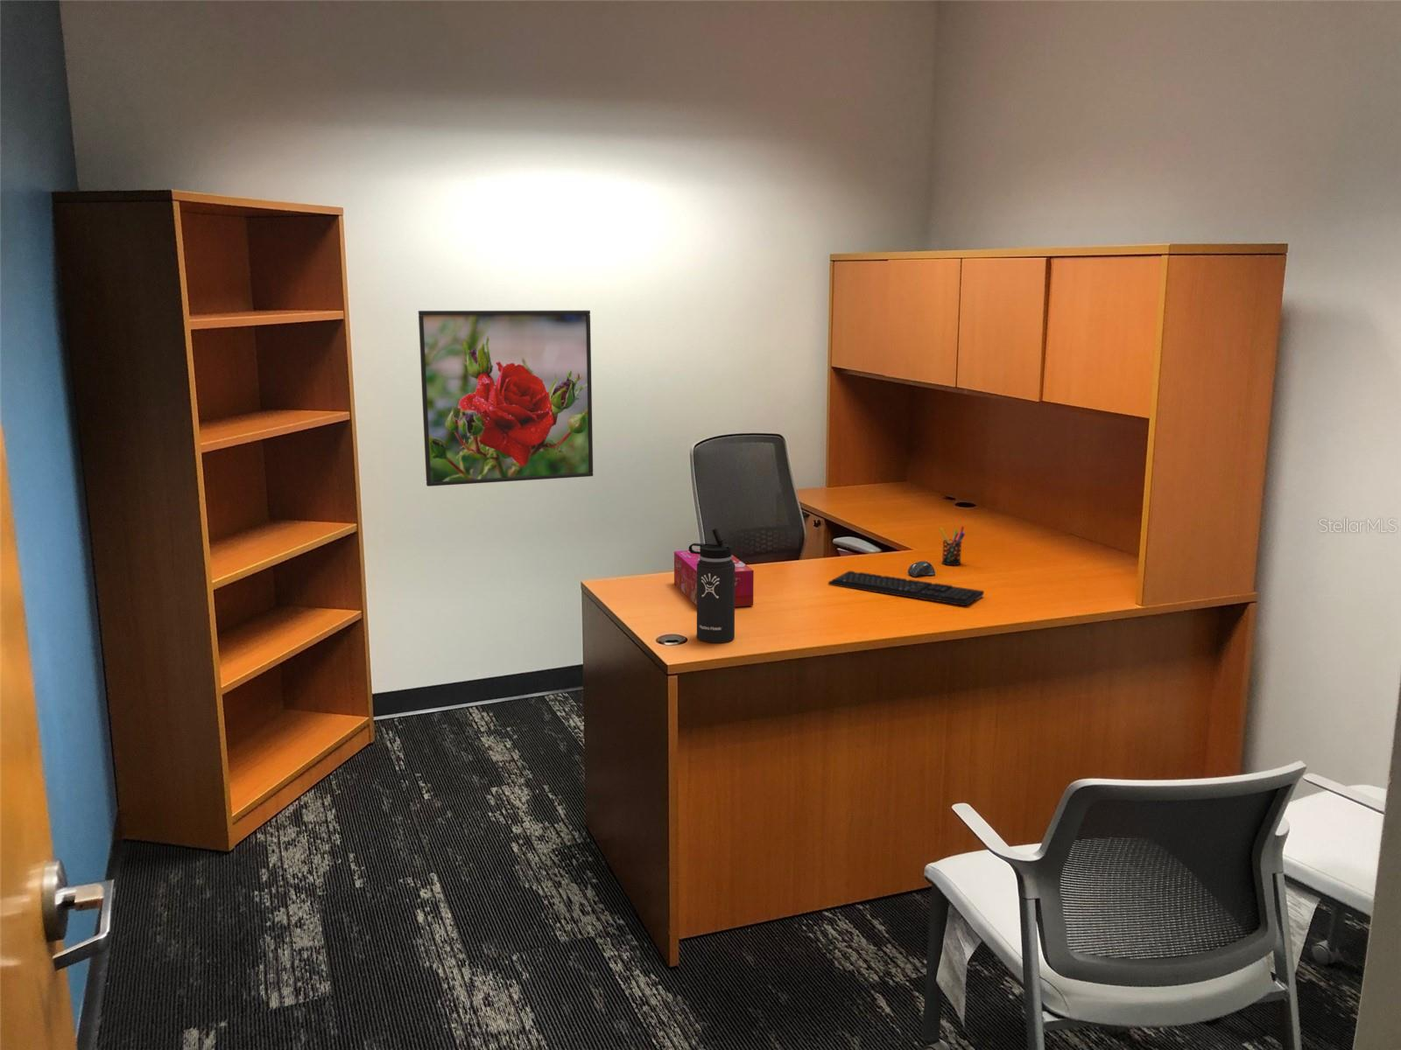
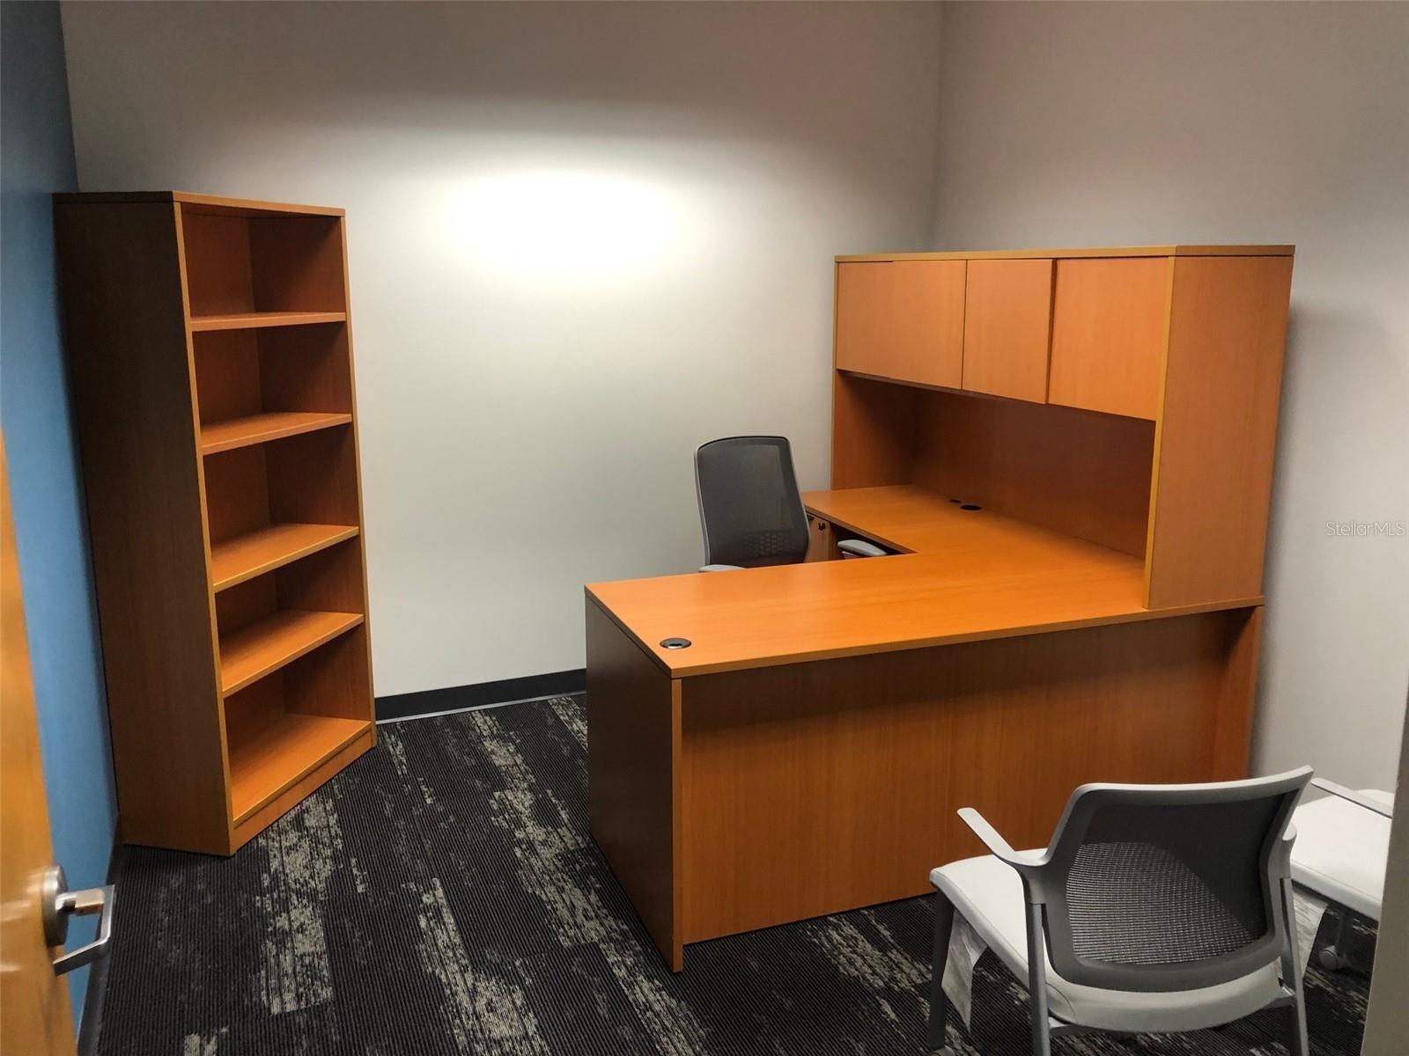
- pen holder (953, 544)
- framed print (509, 396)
- thermos bottle (712, 582)
- tissue box (696, 577)
- computer mouse (922, 567)
- keyboard (905, 587)
